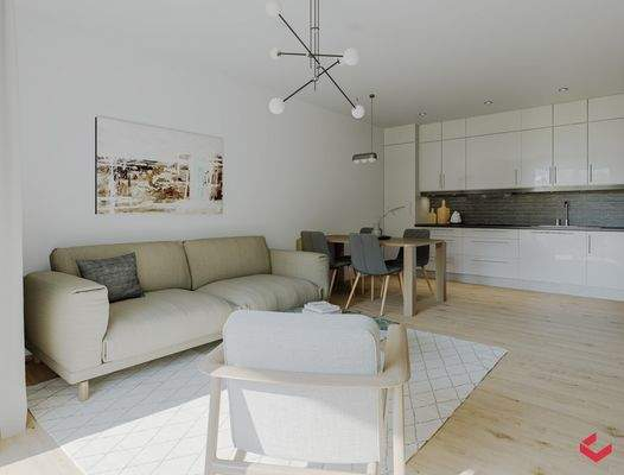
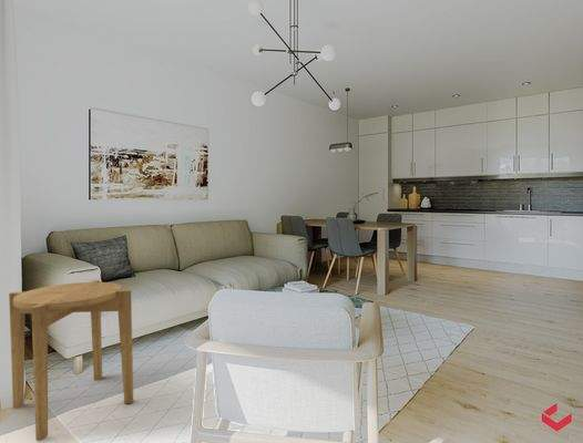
+ side table (92, 347)
